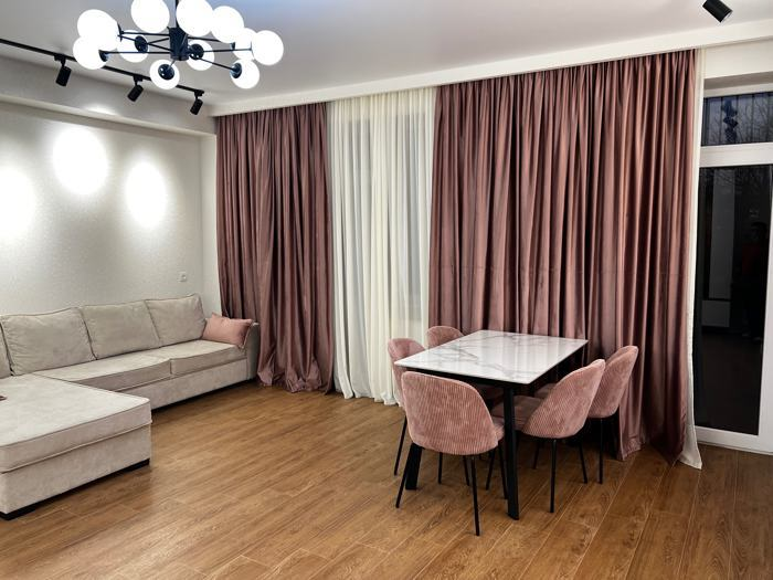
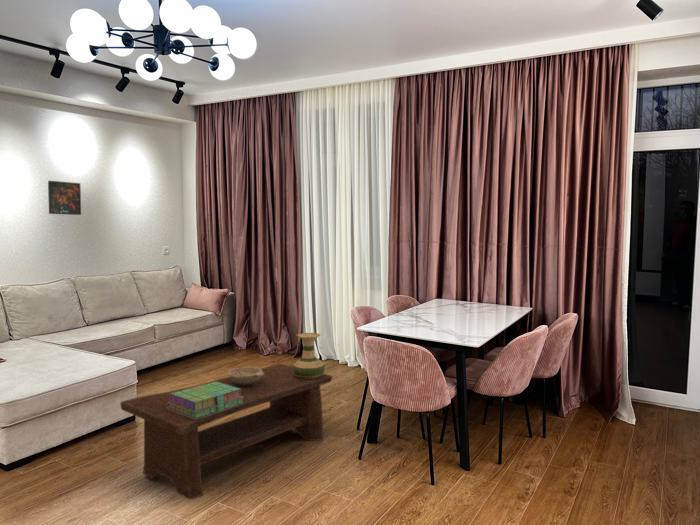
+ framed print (65, 198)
+ vase (308, 355)
+ stack of books (205, 398)
+ coffee table (238, 422)
+ decorative bowl (245, 376)
